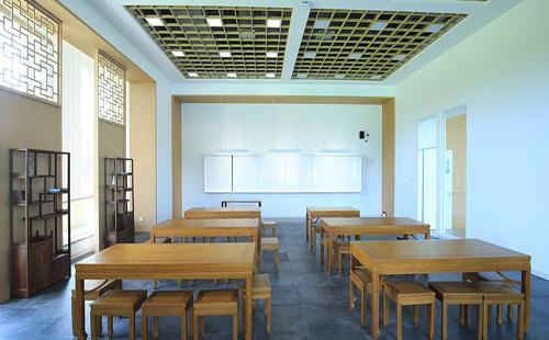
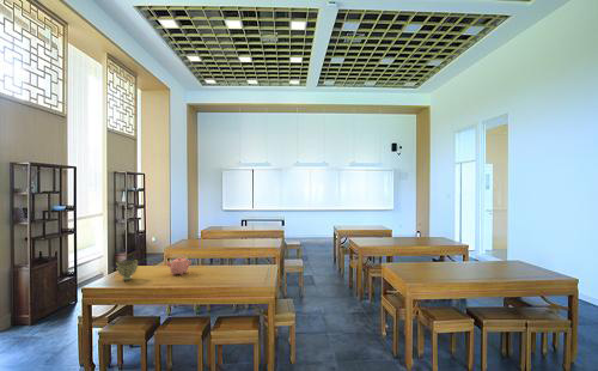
+ decorative bowl (127, 269)
+ teapot (178, 264)
